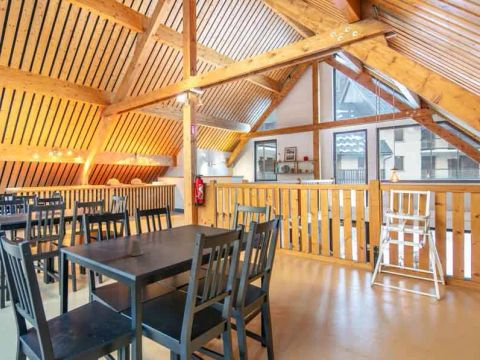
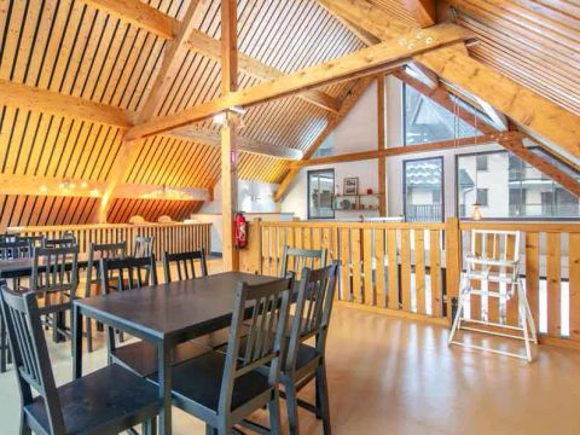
- pepper shaker (137, 246)
